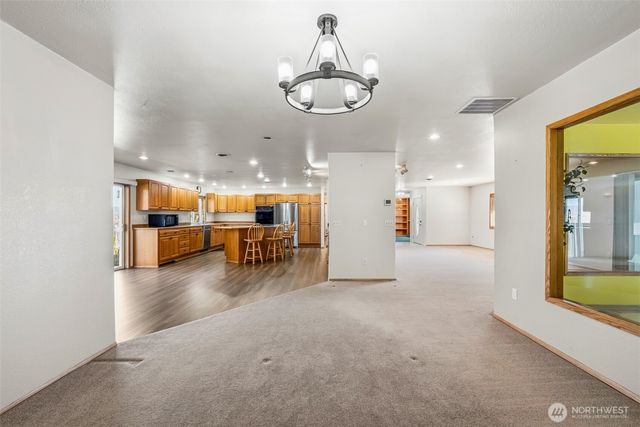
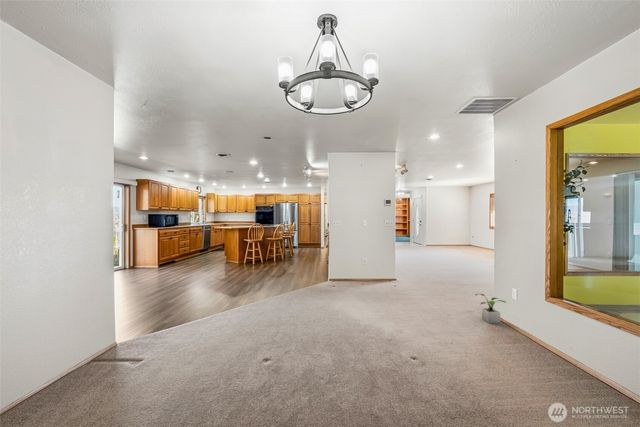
+ potted plant (490, 308)
